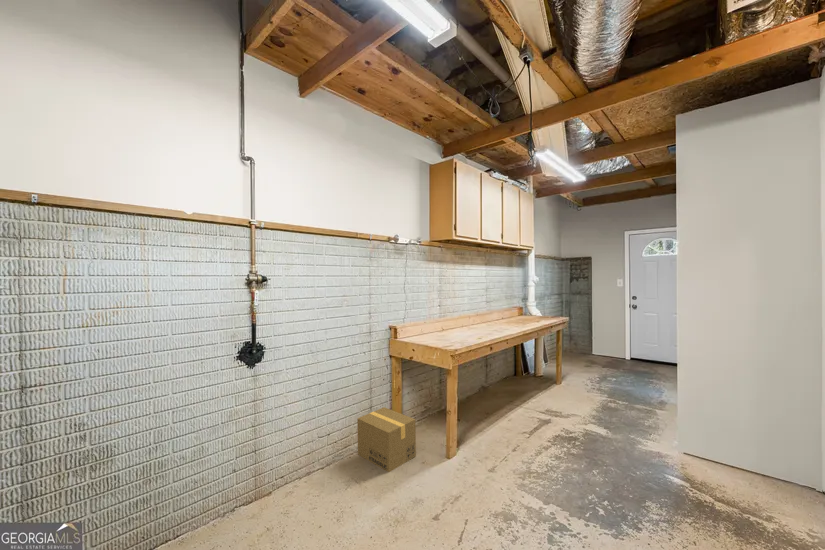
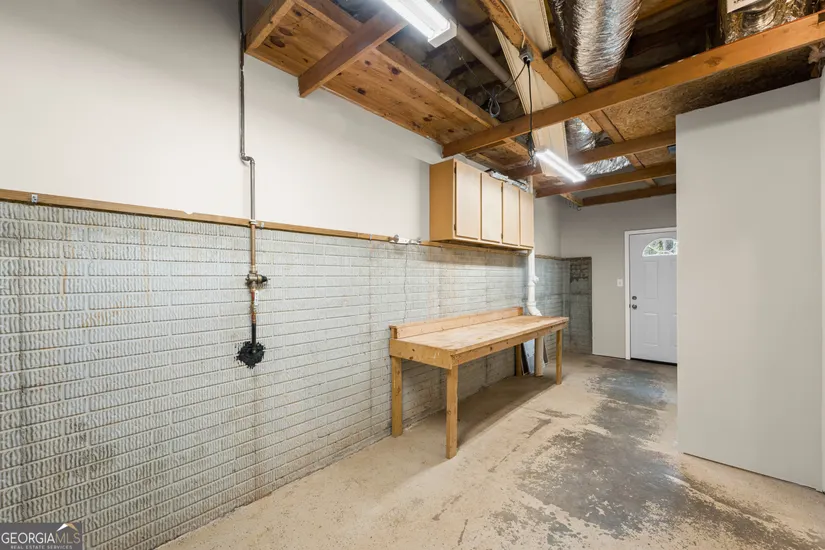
- cardboard box (386, 437)
